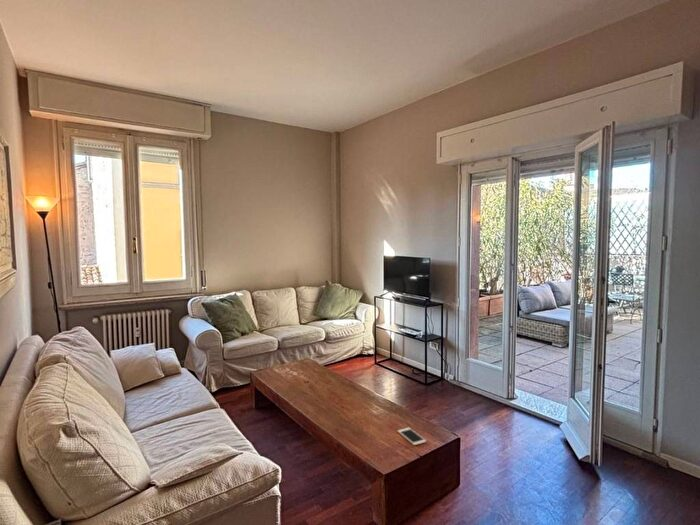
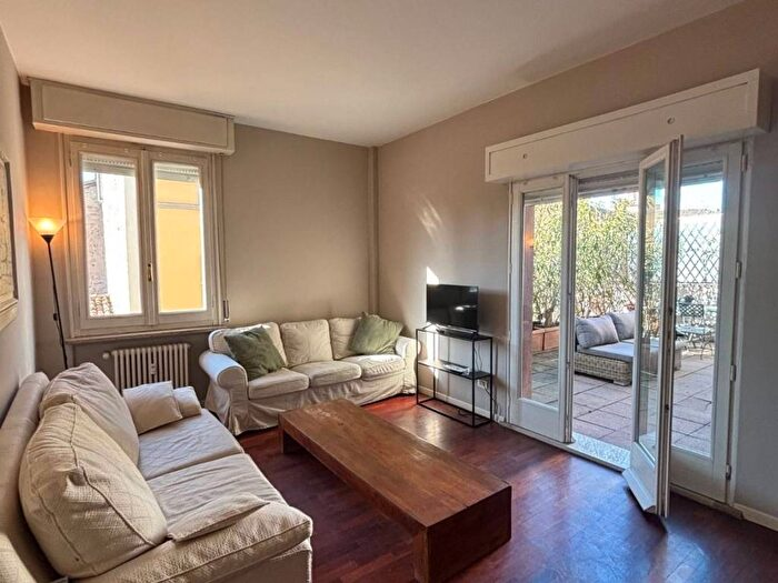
- cell phone (411, 436)
